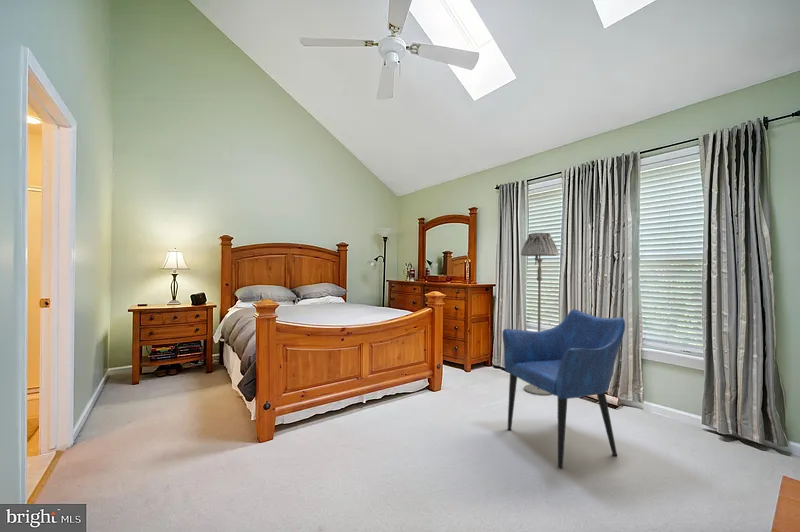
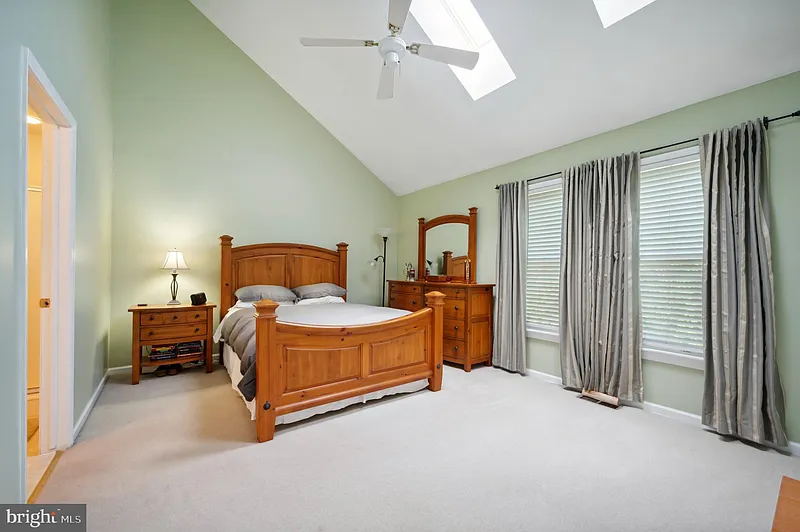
- armchair (567, 377)
- floor lamp (539, 311)
